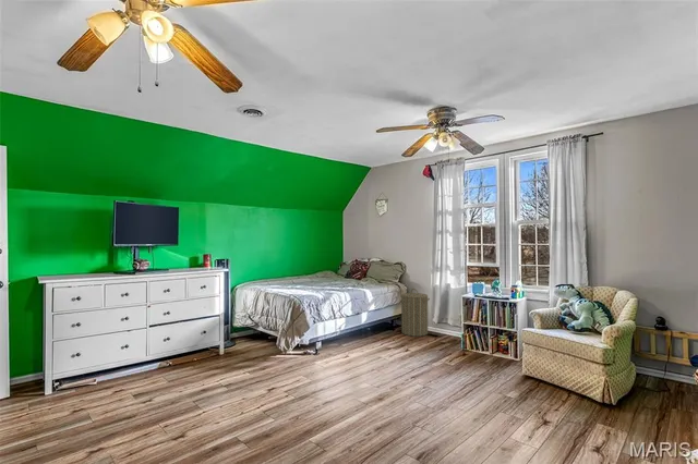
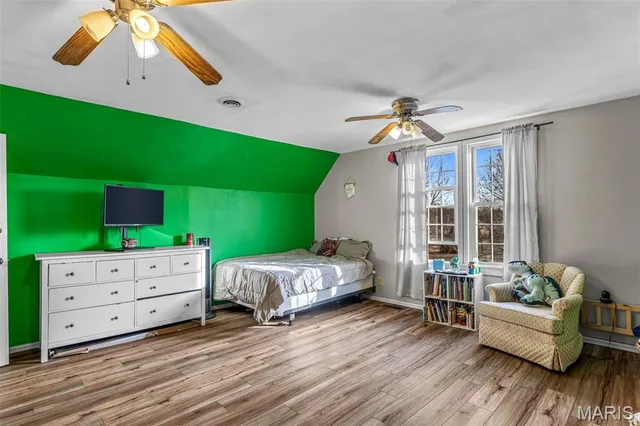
- laundry hamper (414, 310)
